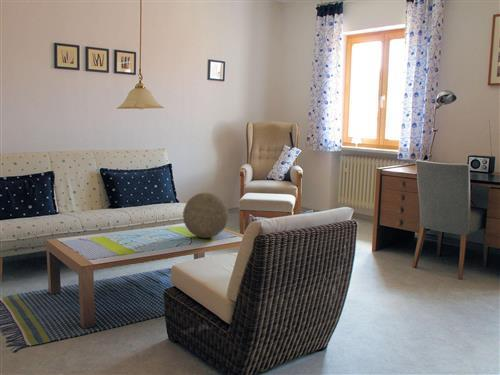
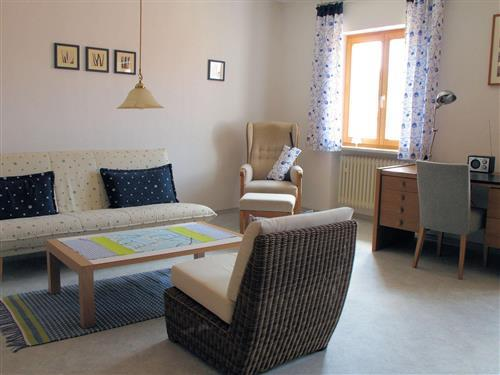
- decorative ball (205, 215)
